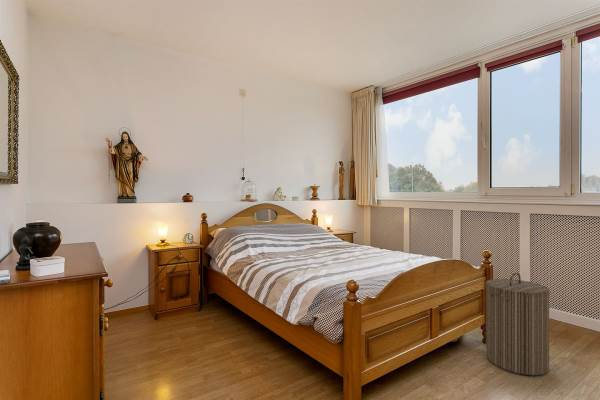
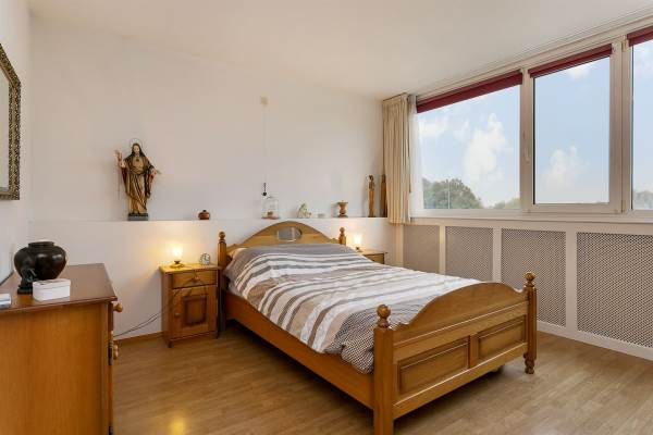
- laundry hamper (516, 317)
